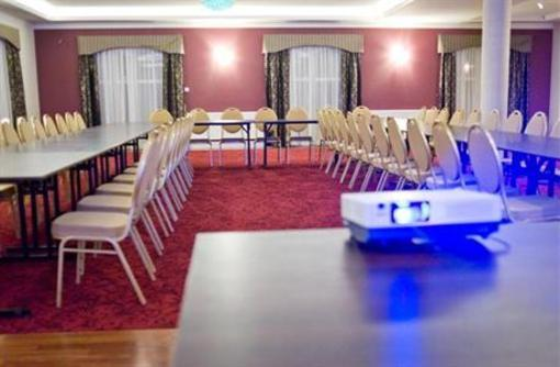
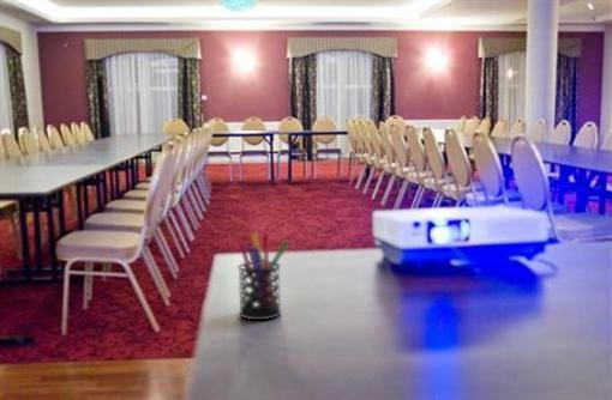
+ pen holder (264, 272)
